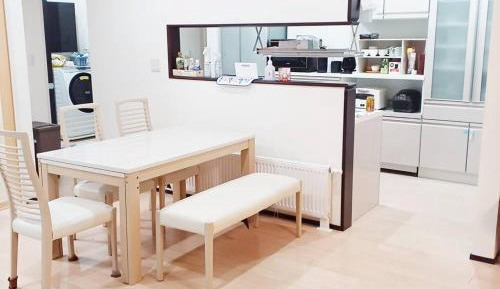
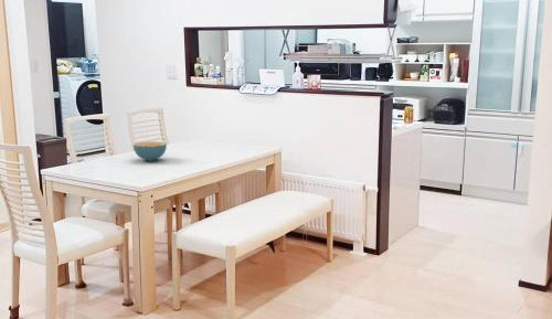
+ cereal bowl (150, 151)
